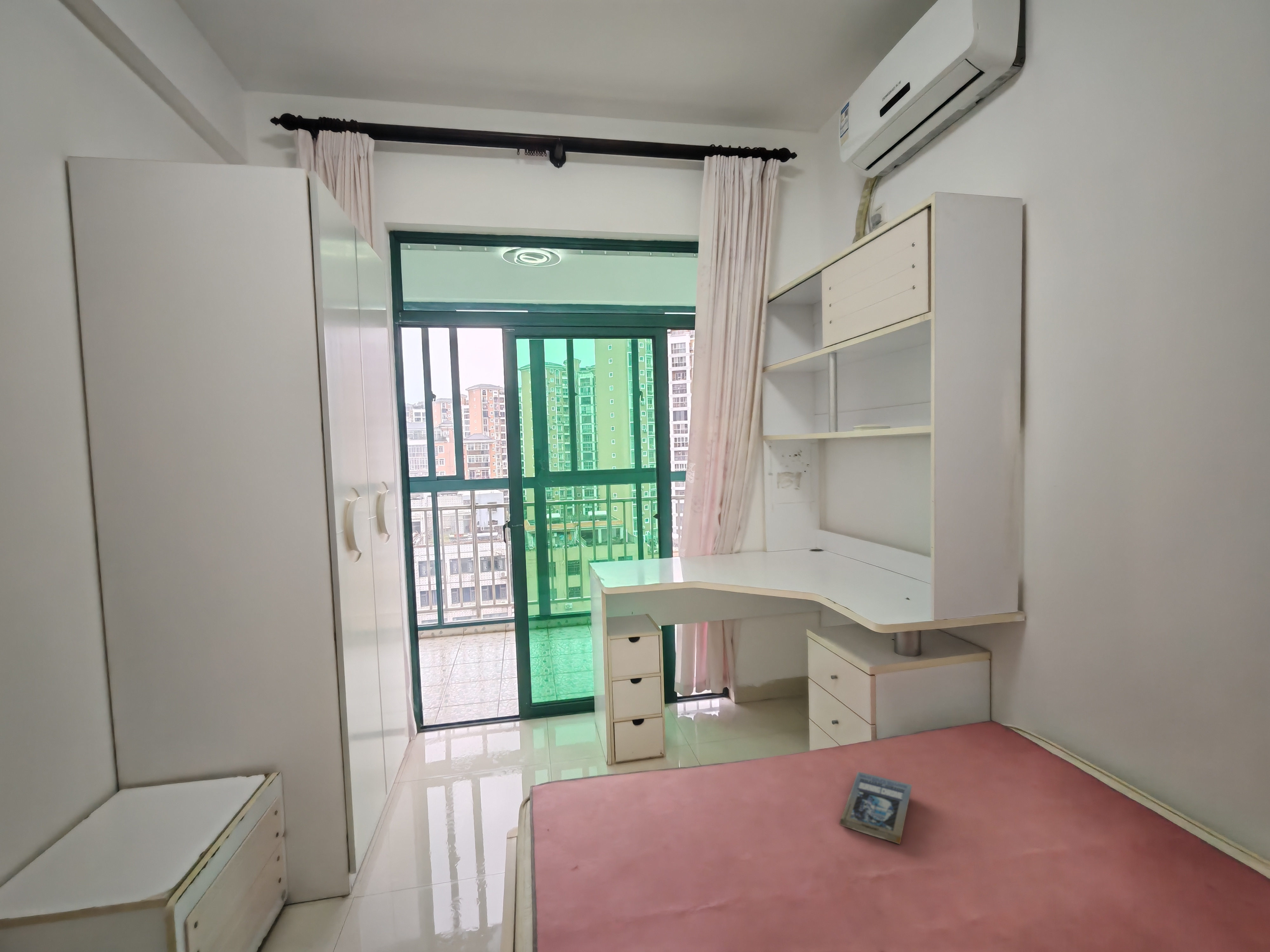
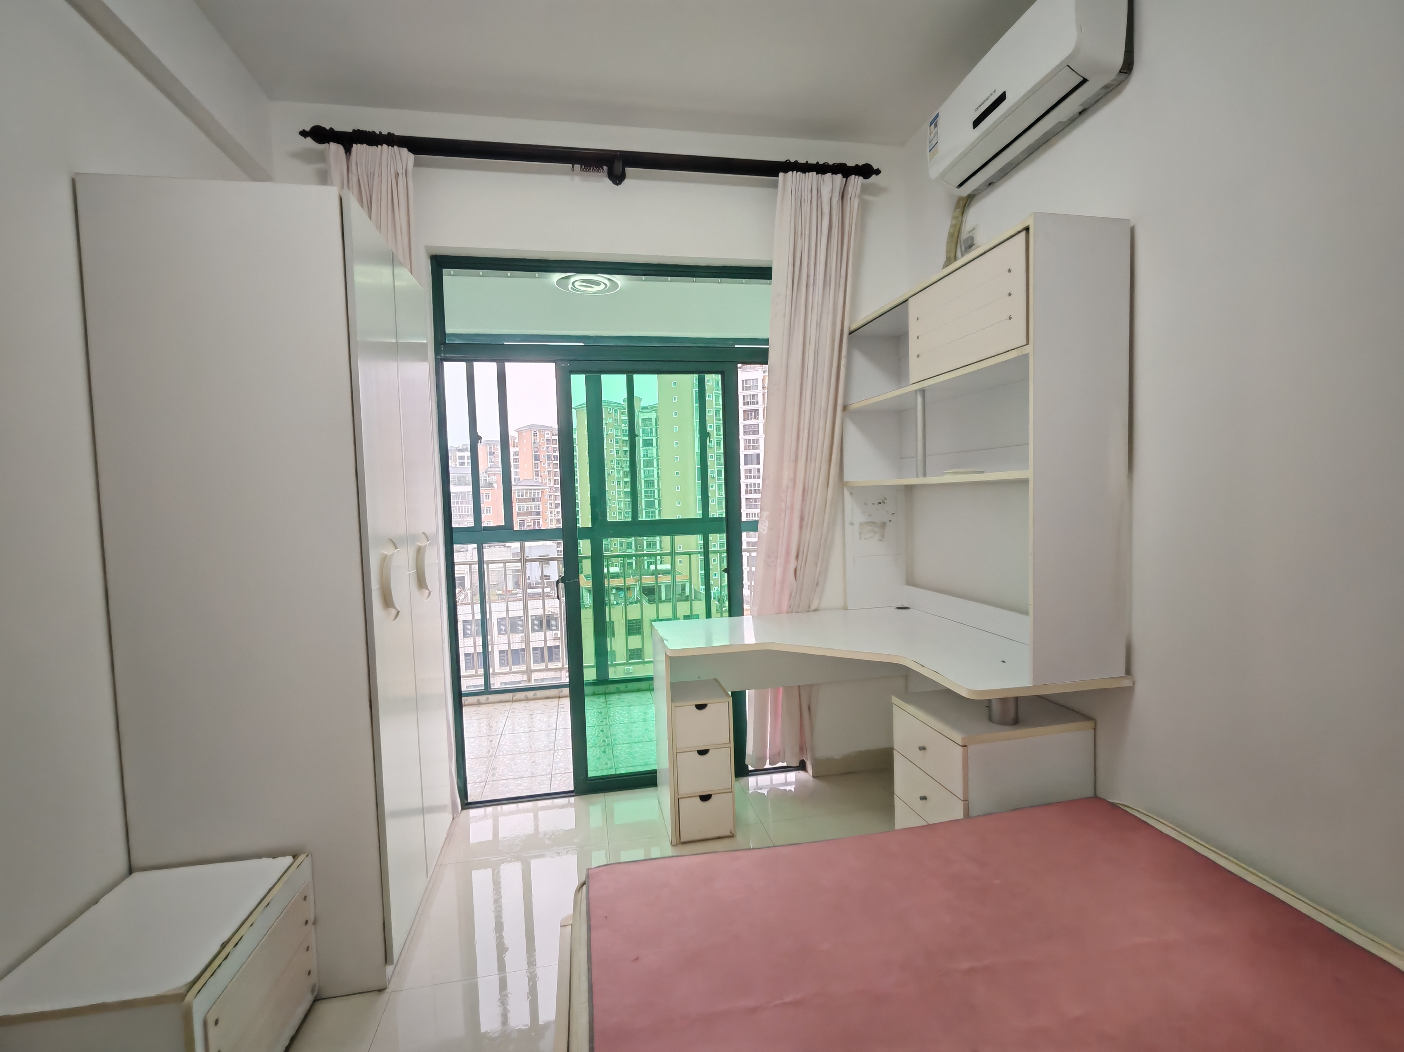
- book (877, 804)
